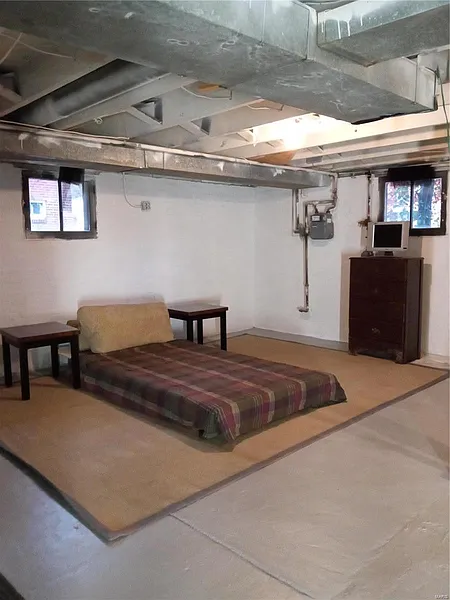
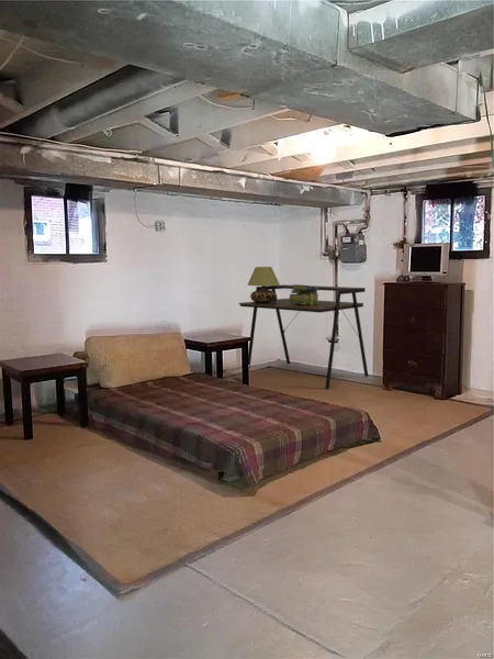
+ table lamp (263, 284)
+ desk (289, 324)
+ stack of books (304, 293)
